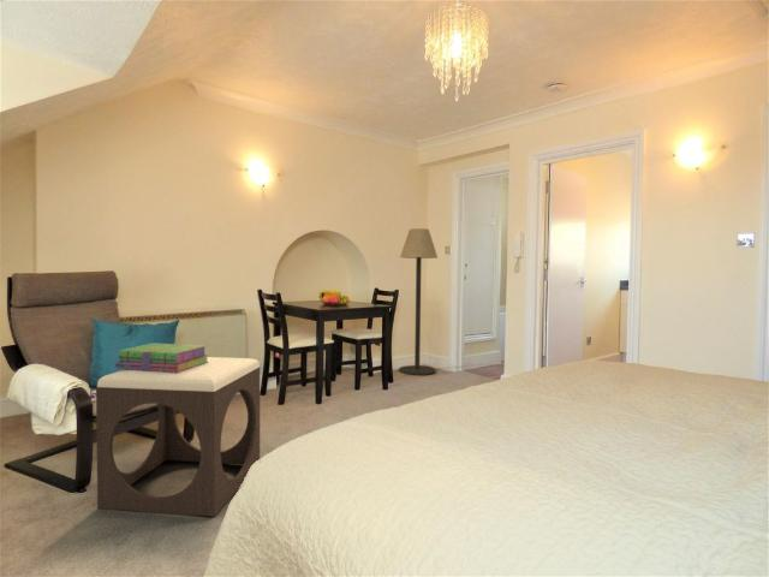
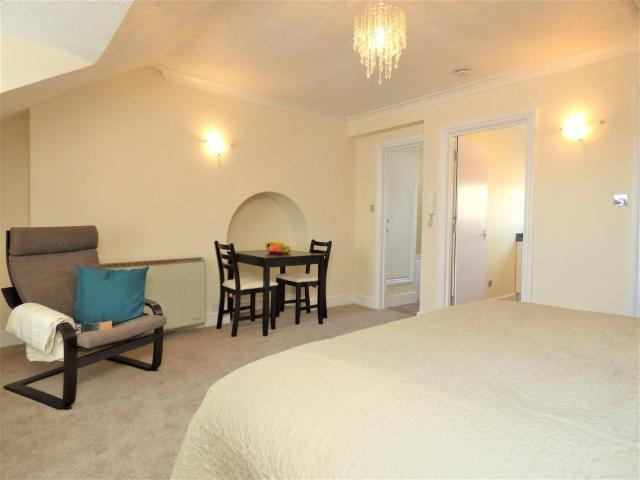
- floor lamp (418, 301)
- stack of books (163, 356)
- footstool (189, 421)
